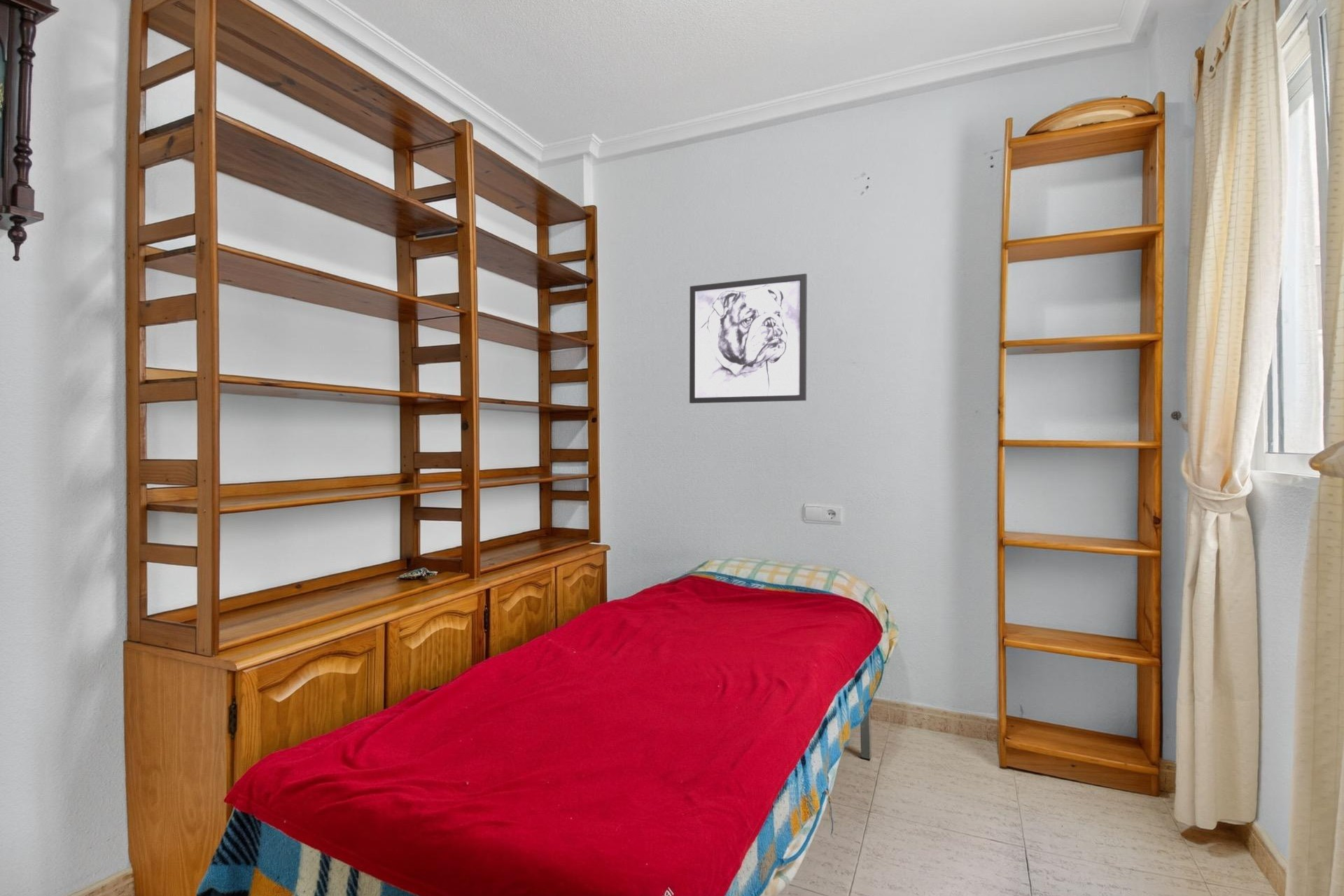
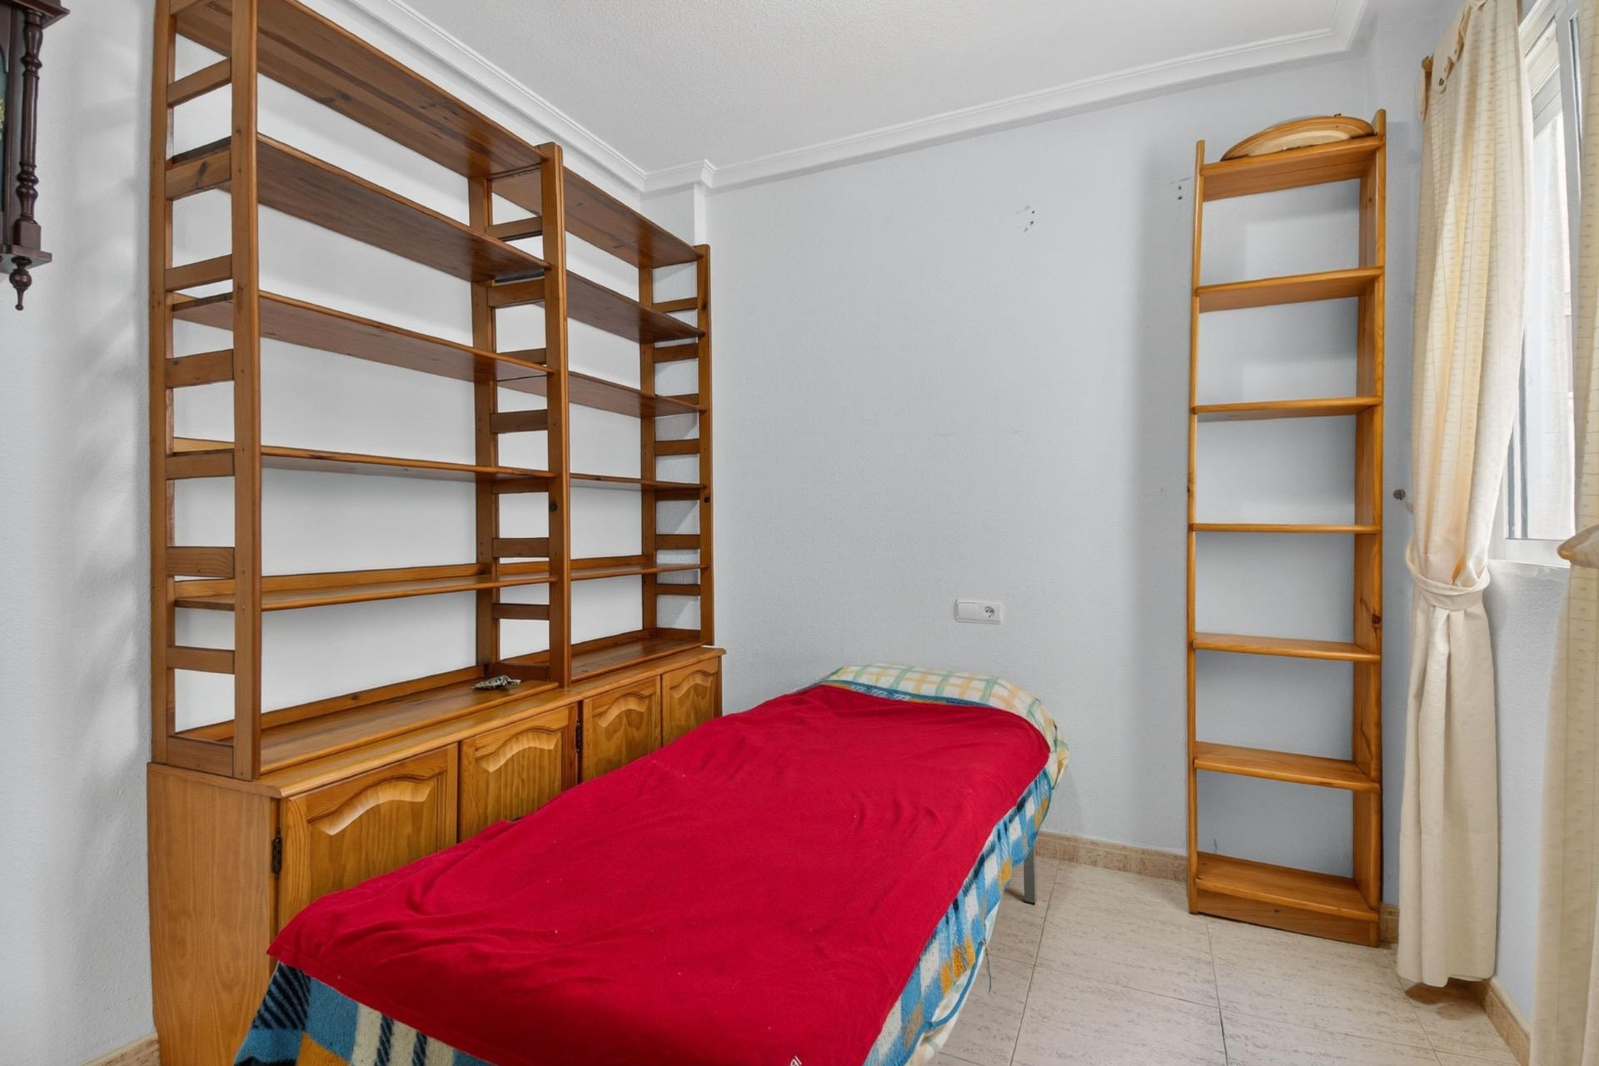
- wall art (746, 341)
